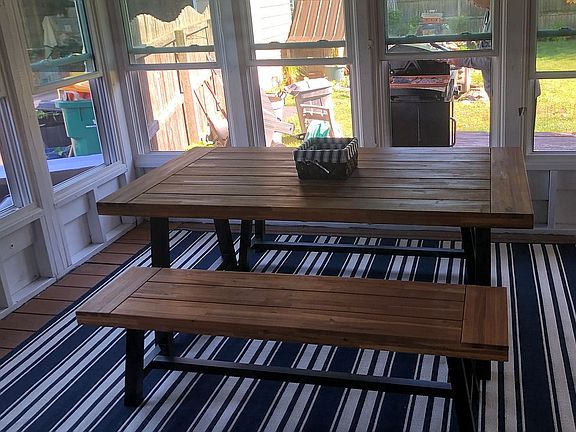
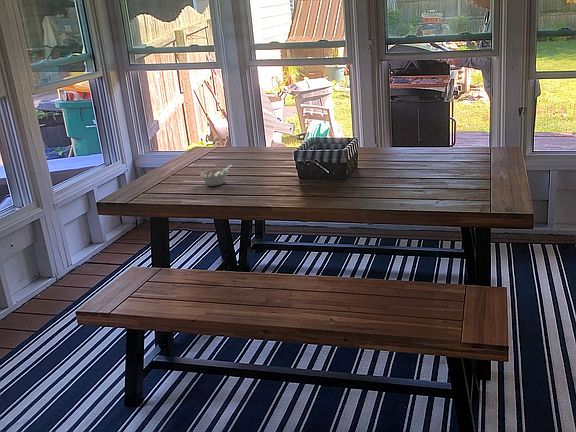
+ legume (215, 176)
